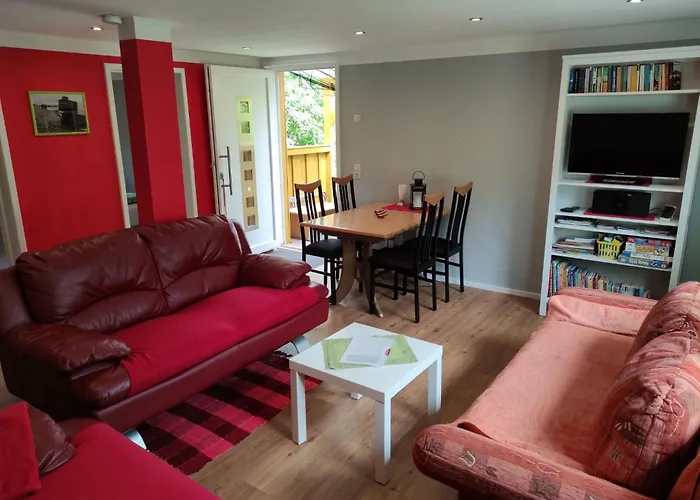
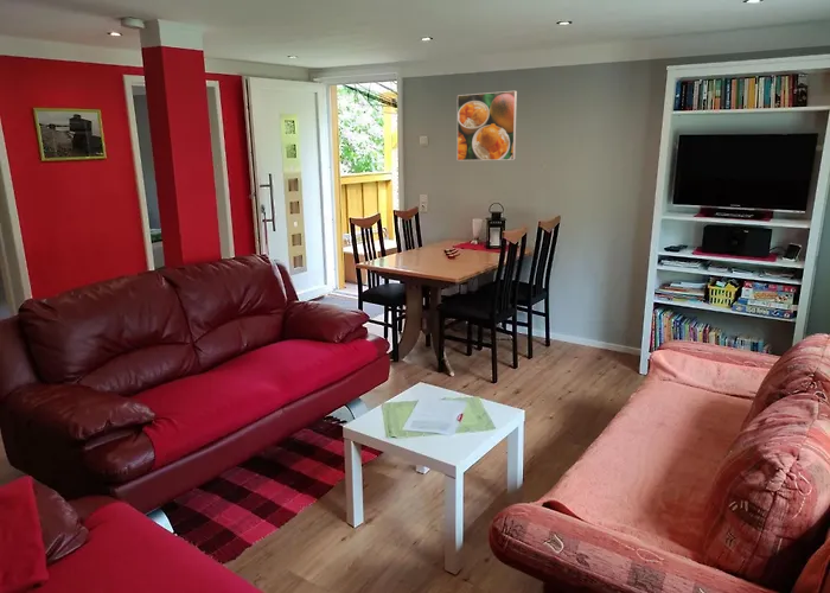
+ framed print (485, 127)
